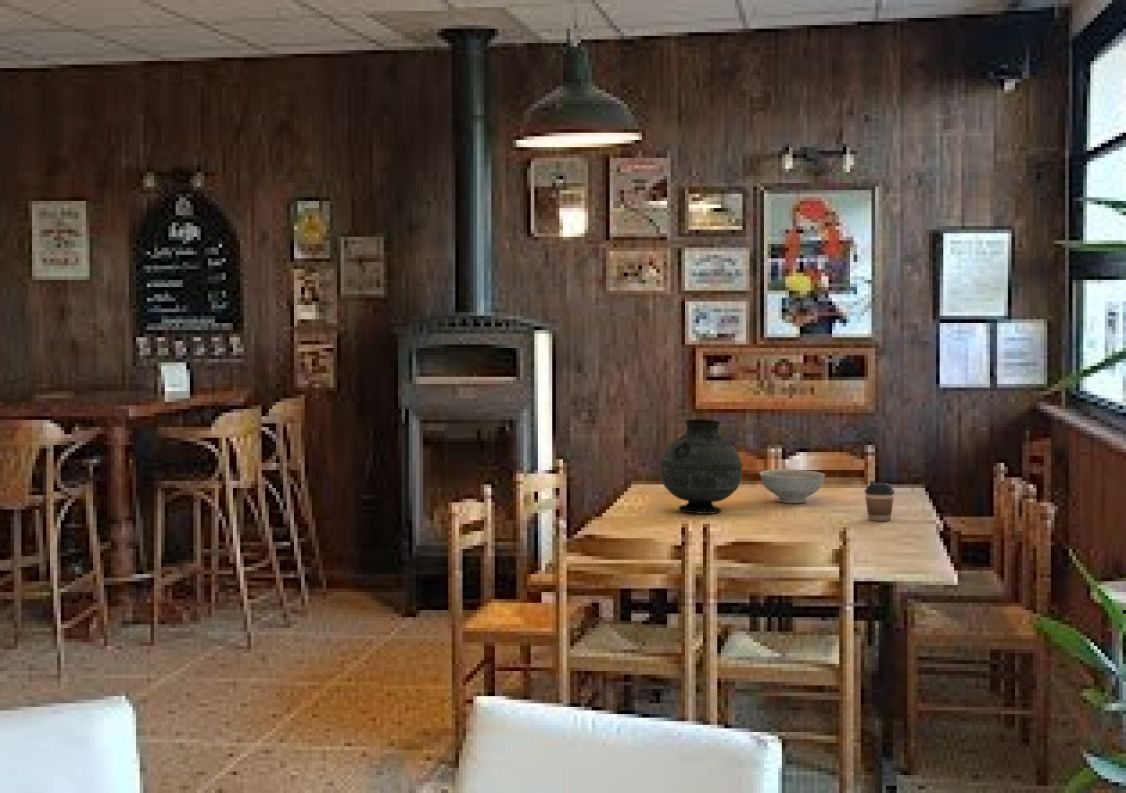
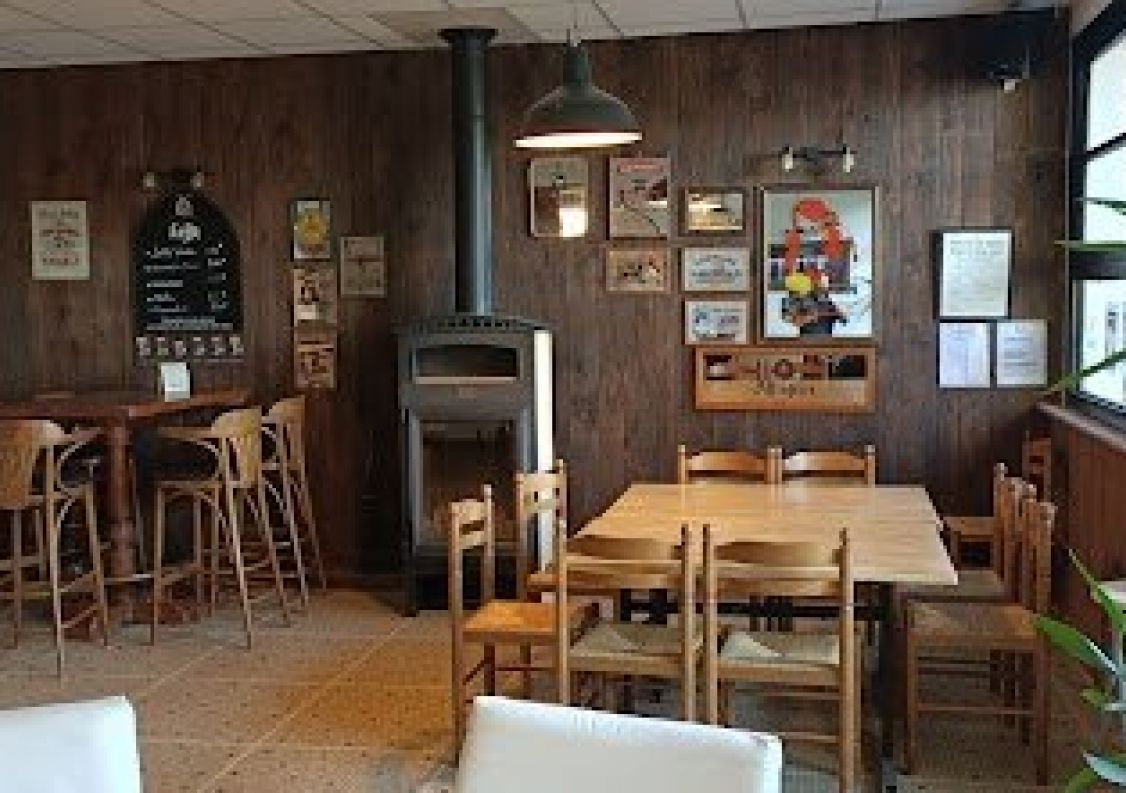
- vase (701, 465)
- decorative bowl (792, 487)
- coffee cup (879, 500)
